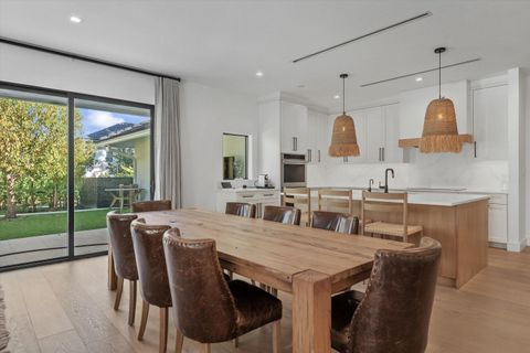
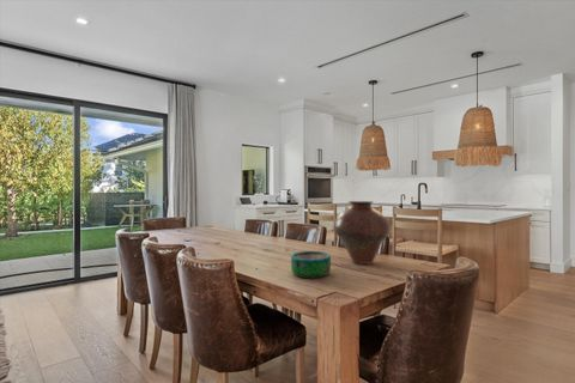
+ vase (361, 231)
+ decorative bowl (310, 263)
